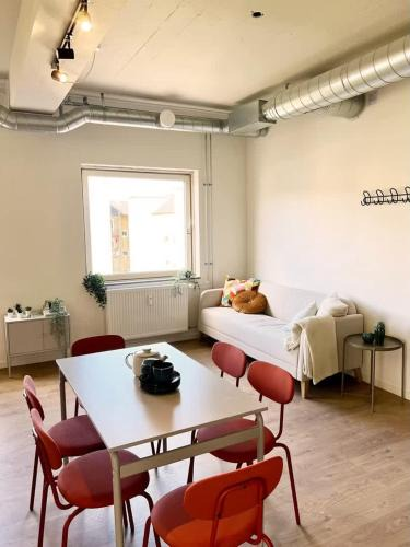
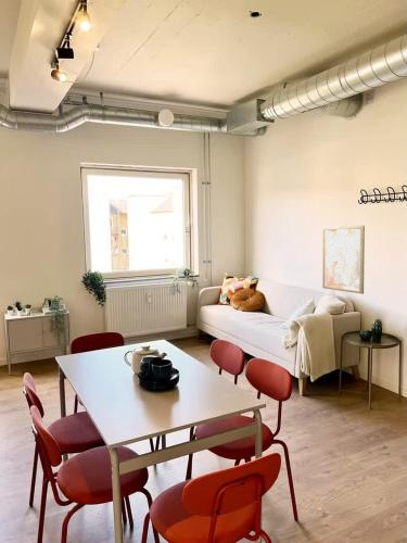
+ wall art (342, 258)
